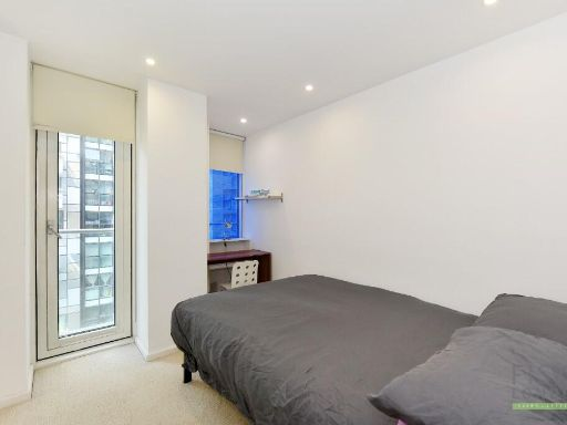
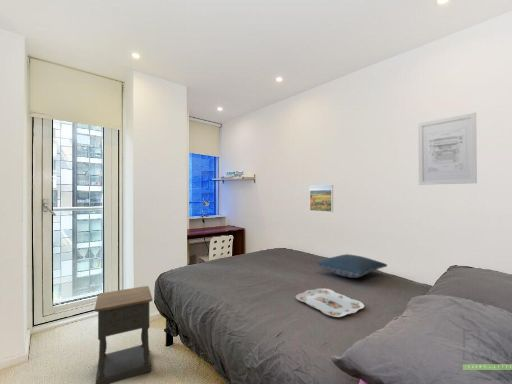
+ wall art (445, 151)
+ serving tray (328, 301)
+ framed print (320, 198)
+ pillow (351, 265)
+ nightstand (124, 331)
